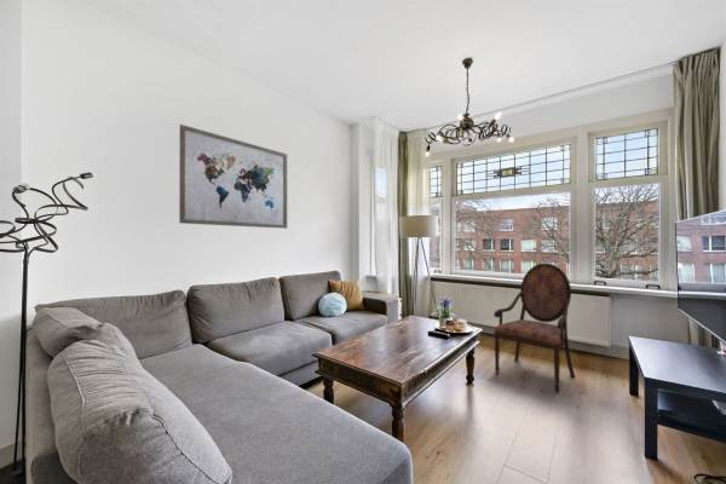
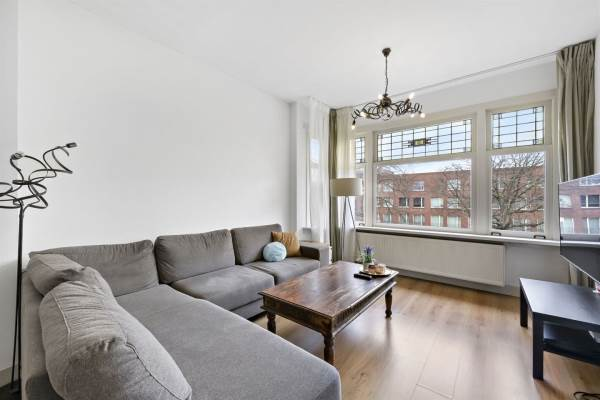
- wall art (241, 183)
- armchair (536, 318)
